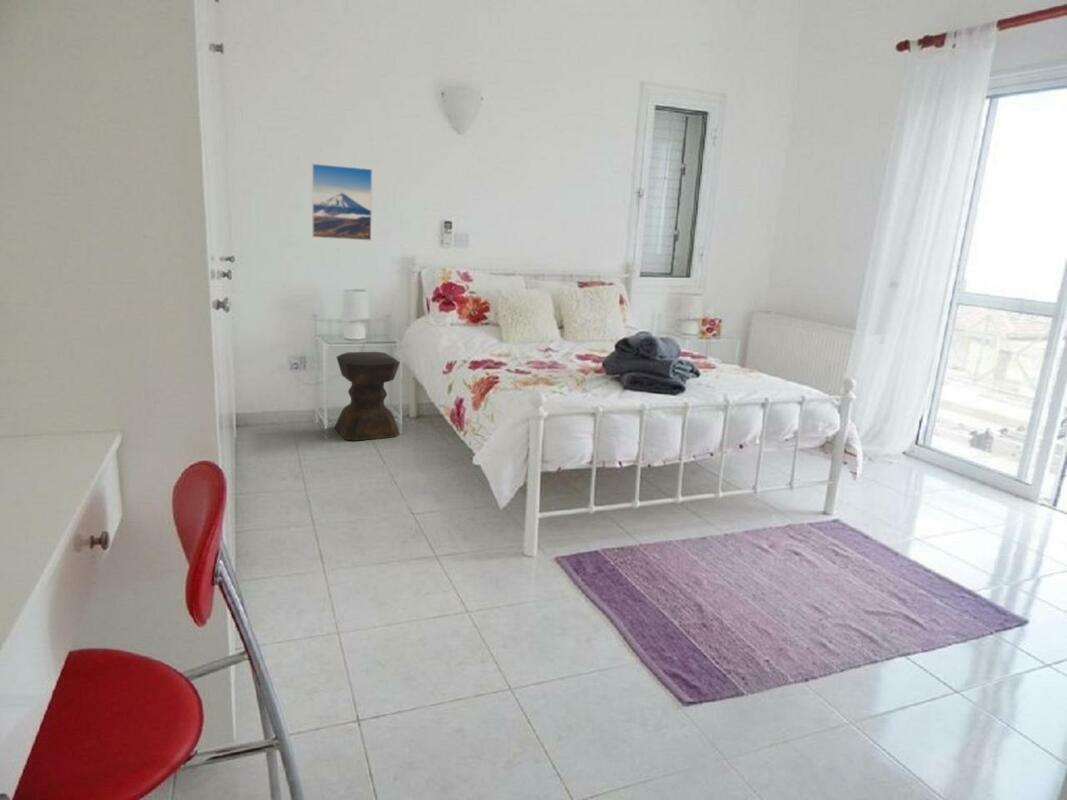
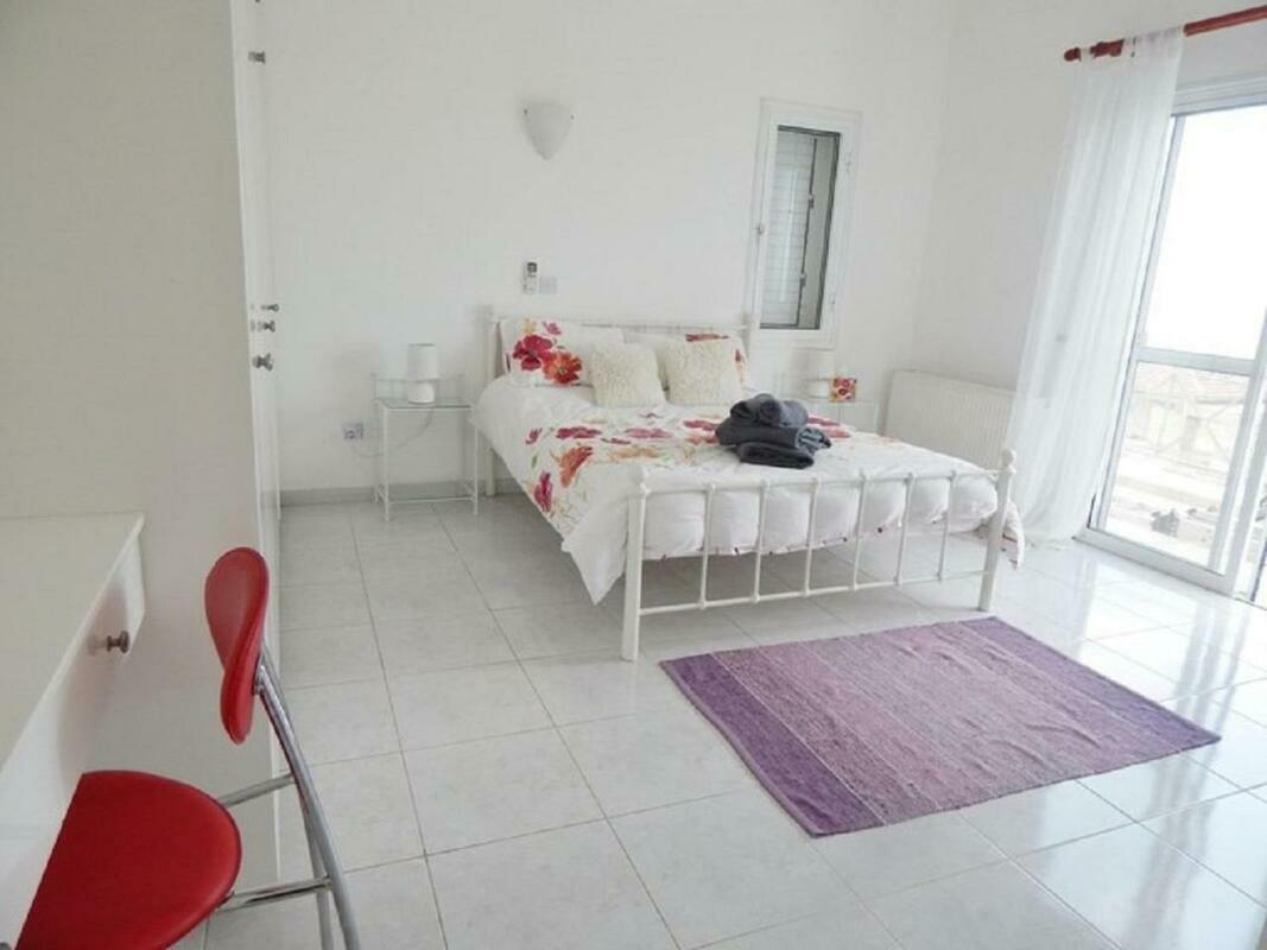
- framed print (342, 203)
- stool (367, 394)
